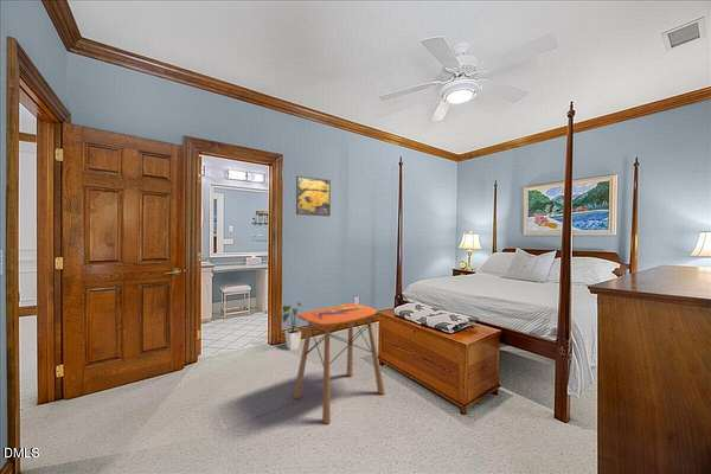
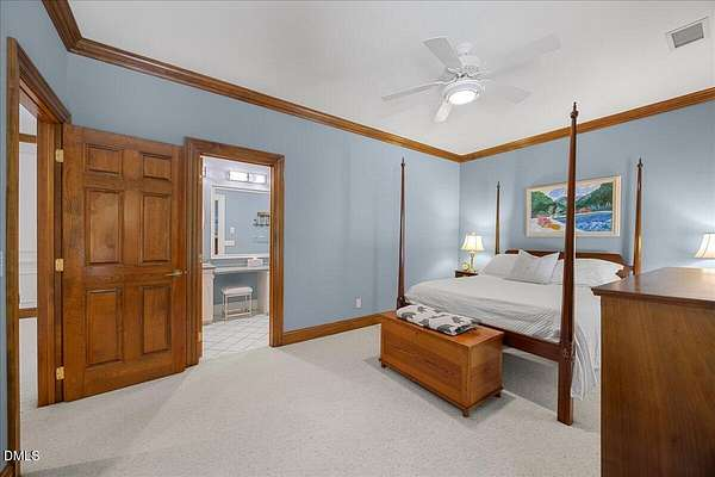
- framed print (313, 197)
- house plant (295, 326)
- side table (339, 353)
